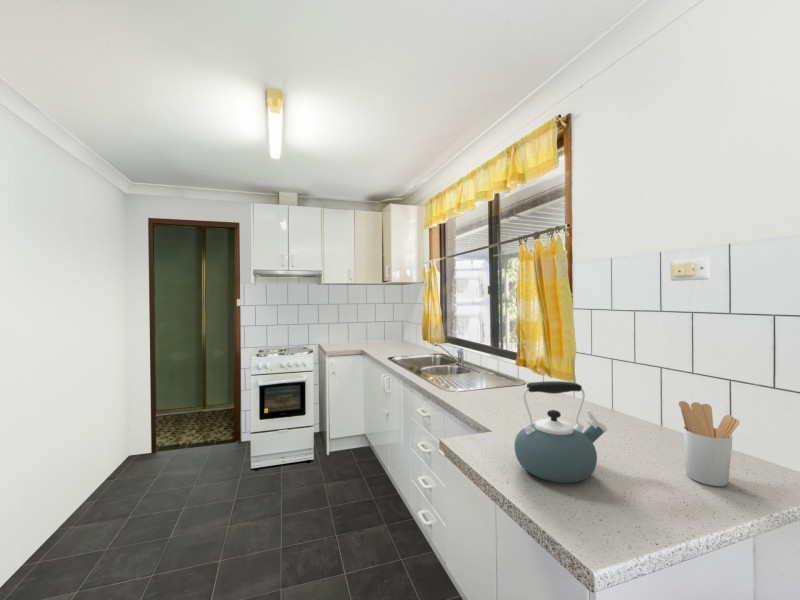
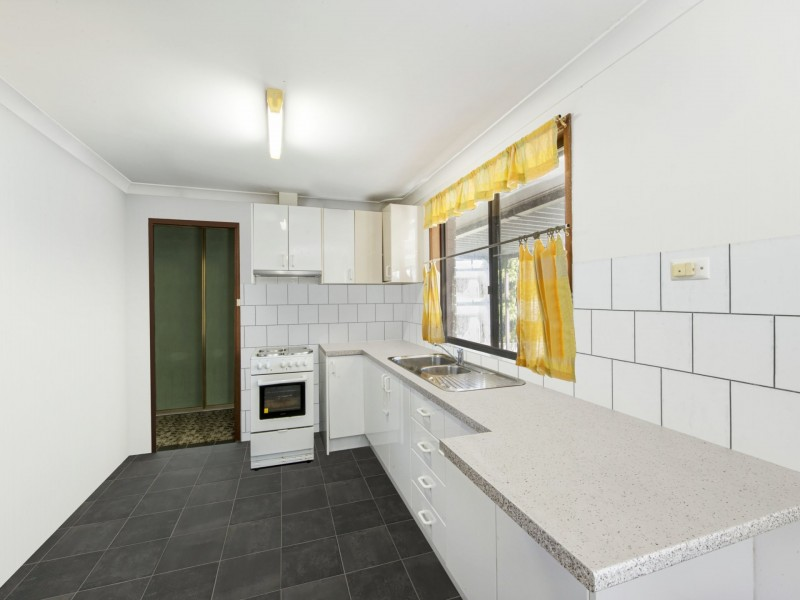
- utensil holder (702, 439)
- kettle (561, 425)
